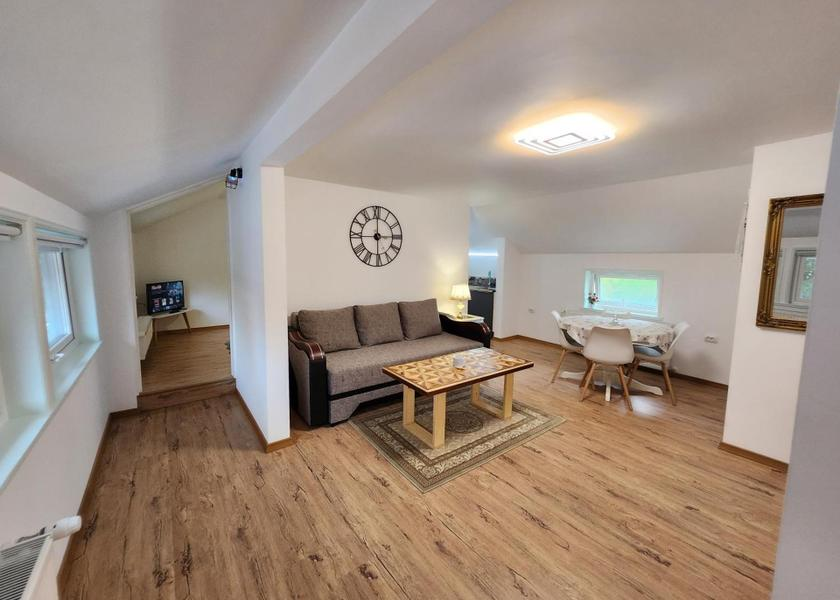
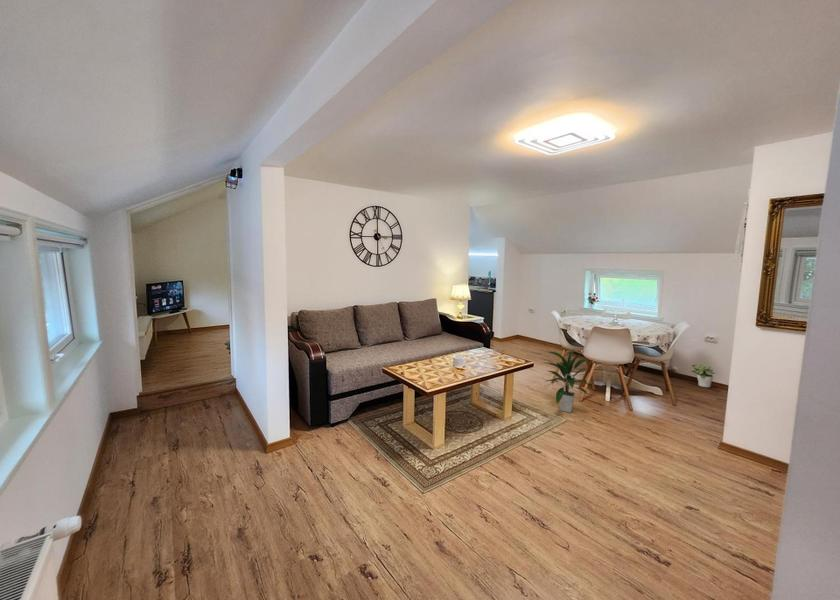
+ potted plant (701, 374)
+ indoor plant (566, 379)
